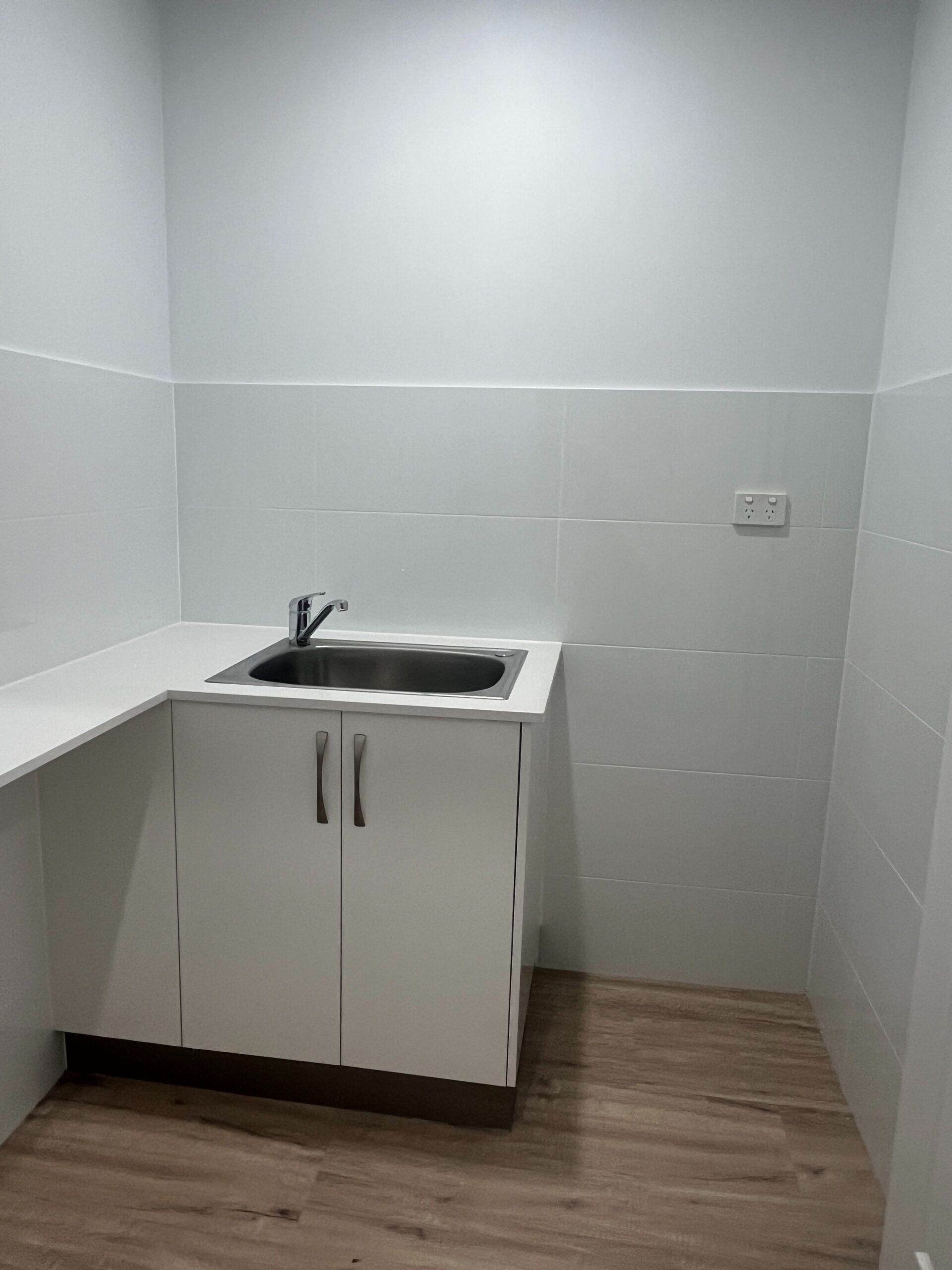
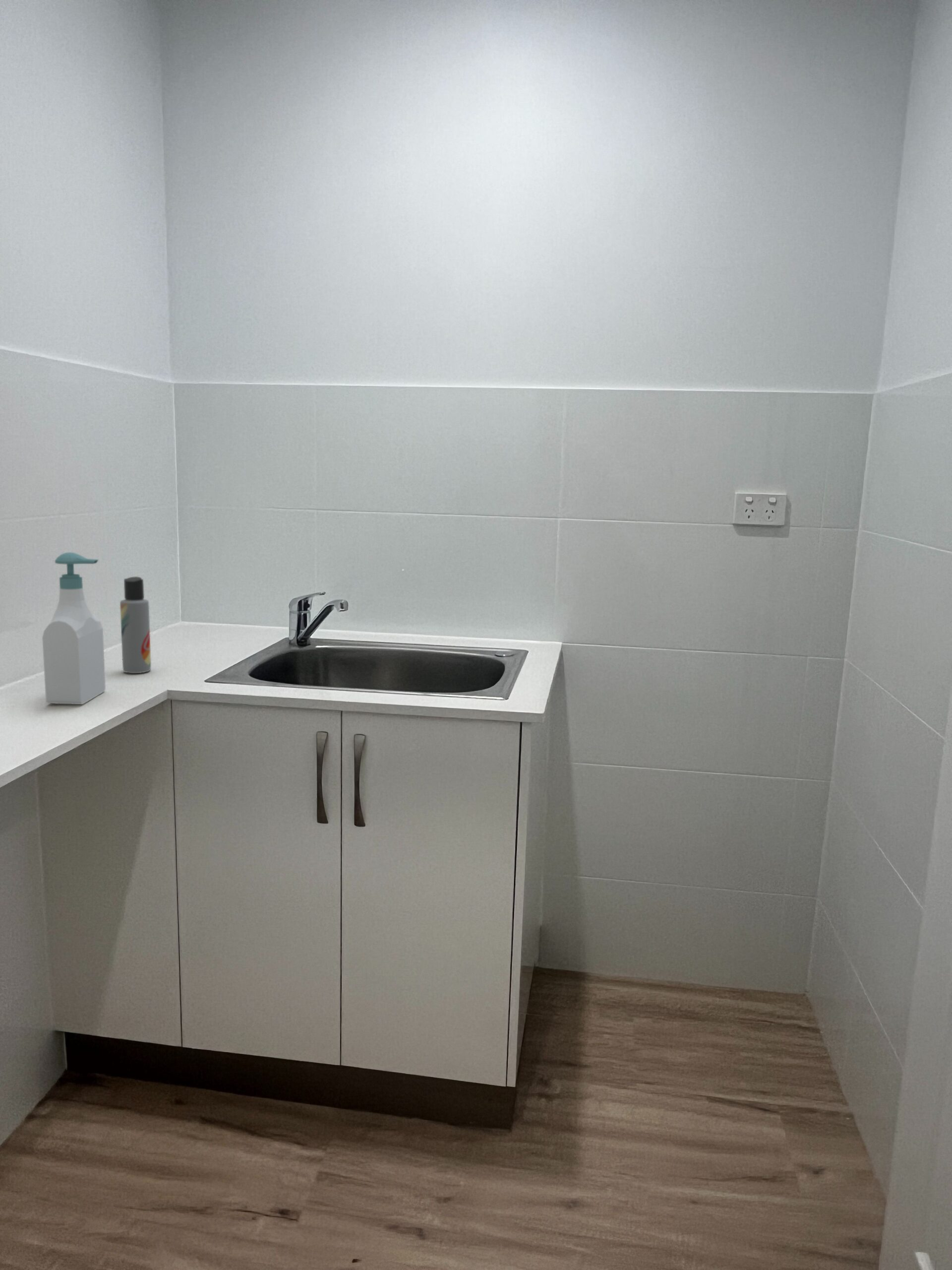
+ lotion bottle (135, 624)
+ soap bottle (78, 626)
